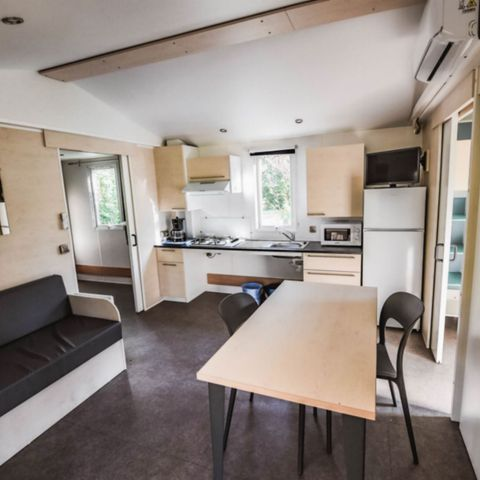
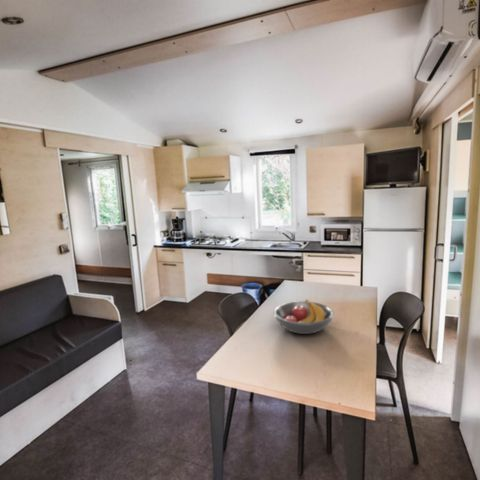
+ fruit bowl (303, 317)
